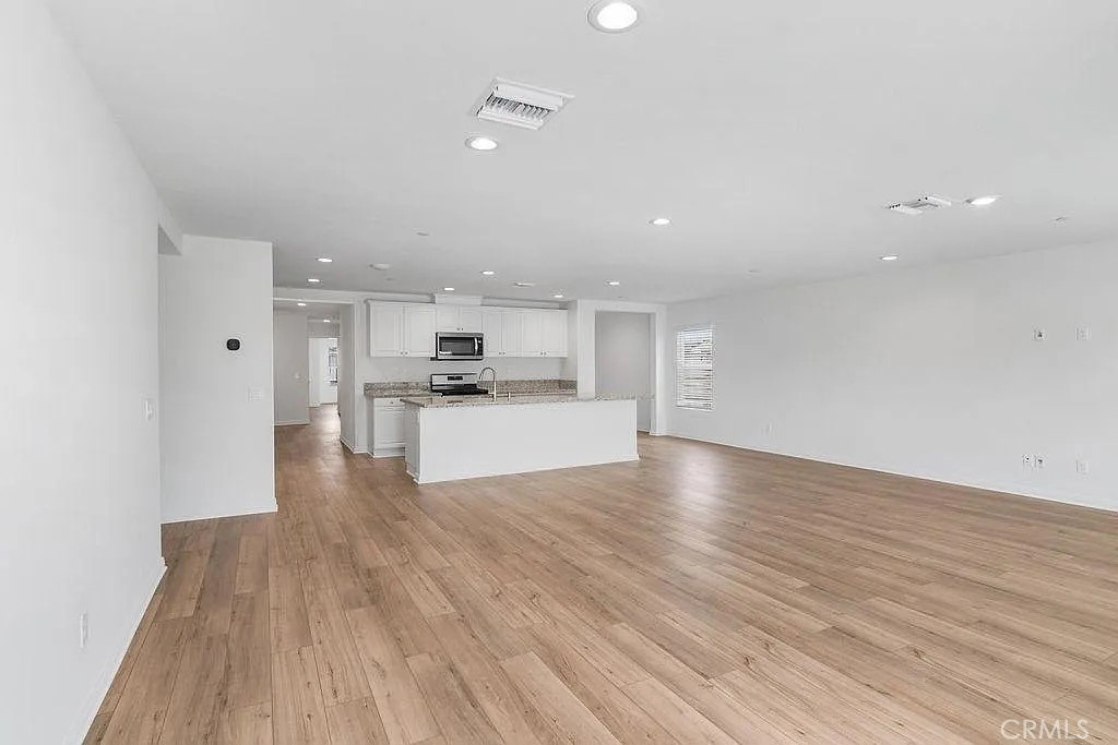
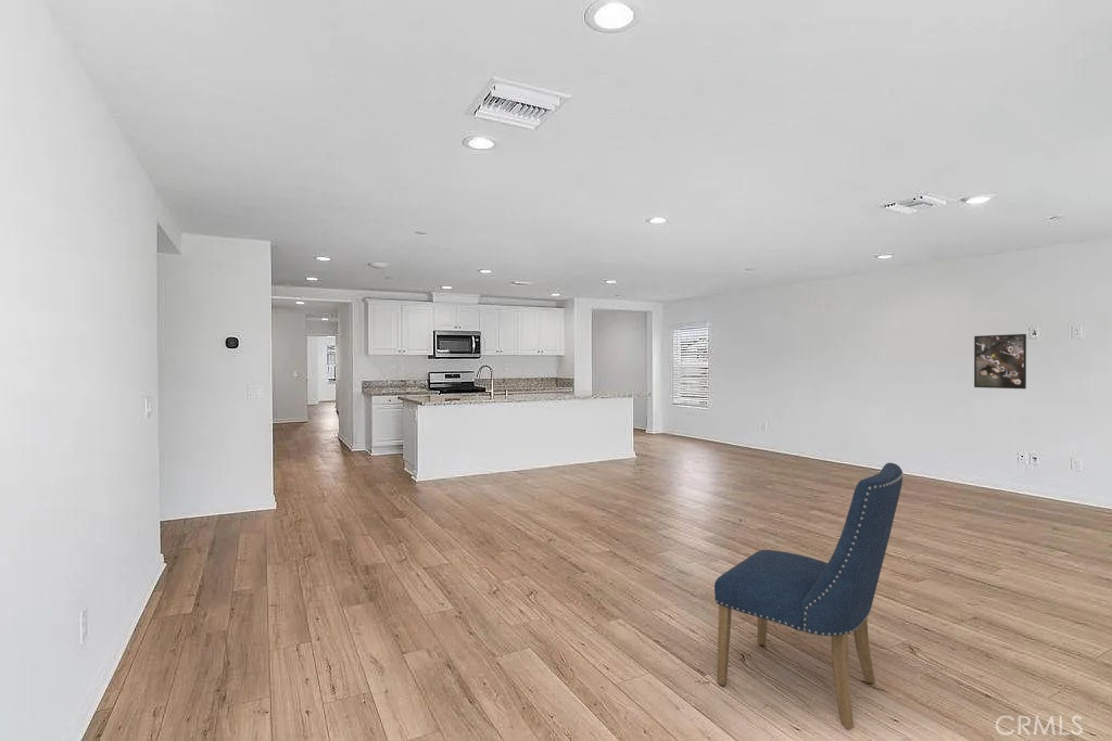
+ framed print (999, 361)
+ chair (810, 575)
